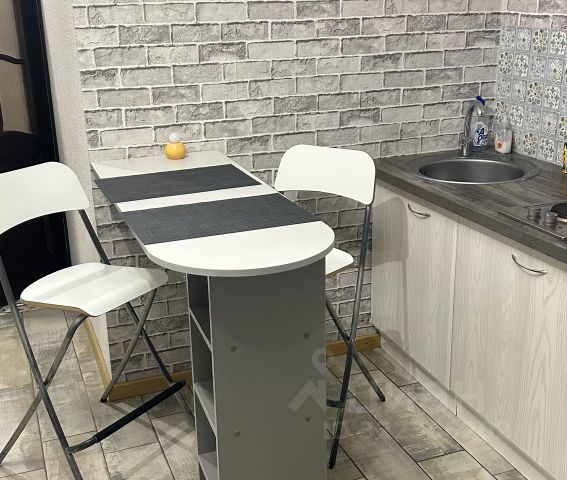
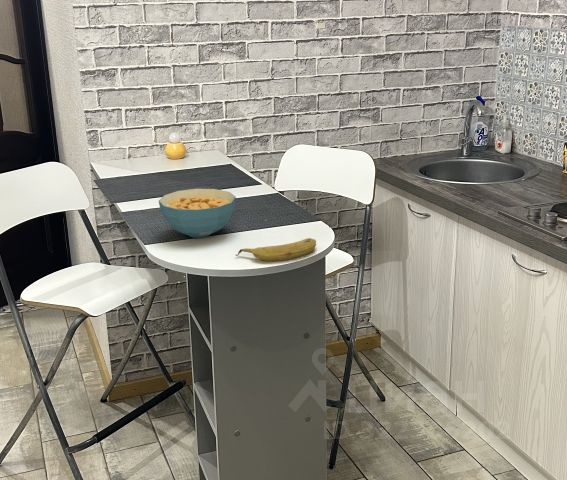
+ fruit (280, 248)
+ cereal bowl (198, 216)
